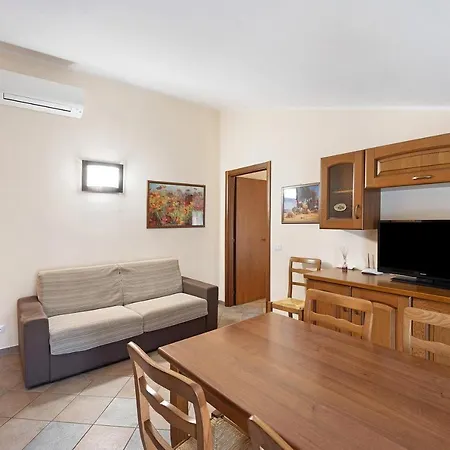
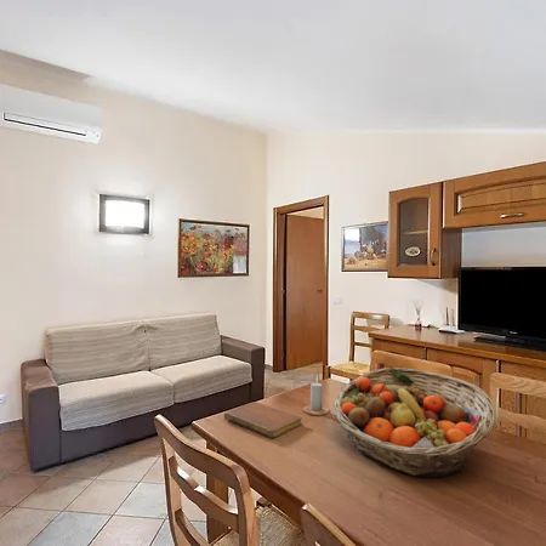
+ candle (315, 391)
+ fruit basket (406, 415)
+ notebook (262, 417)
